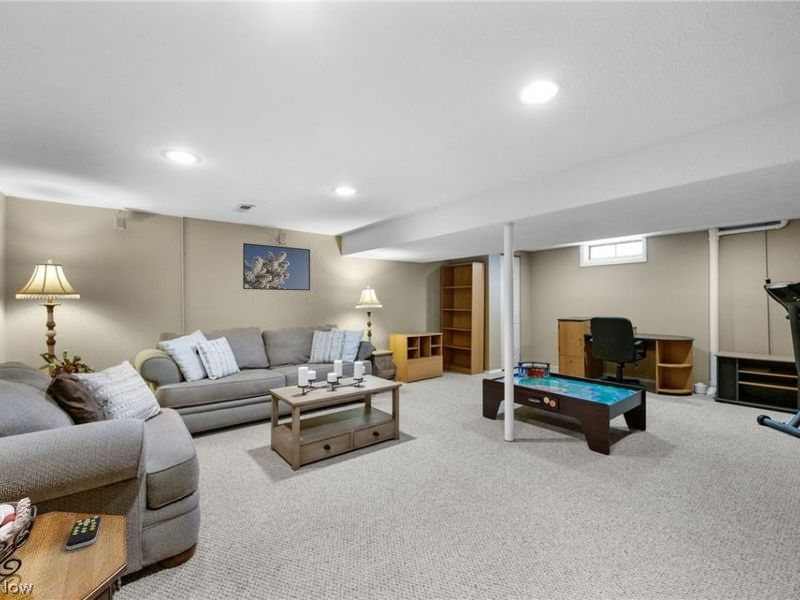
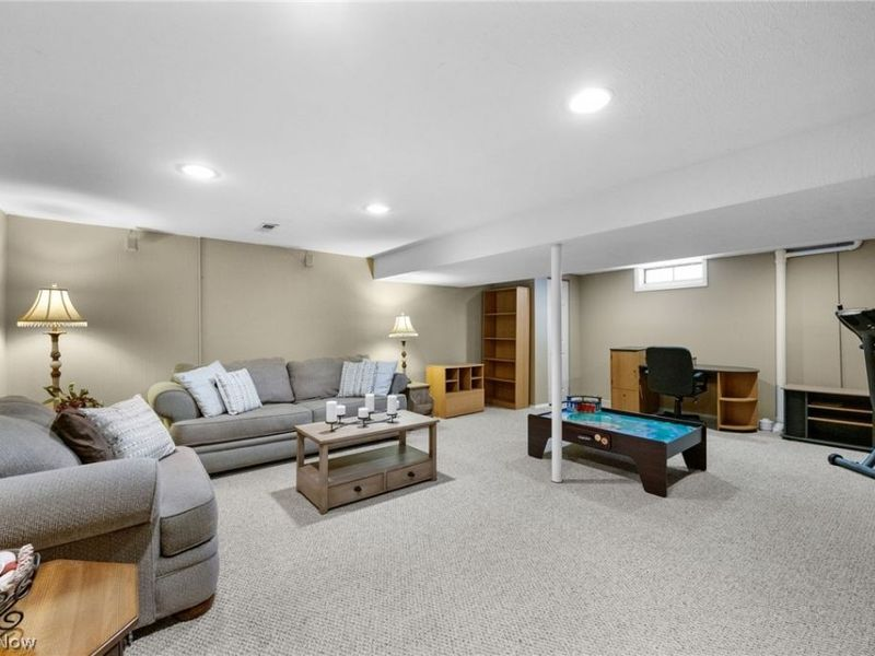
- remote control (84, 531)
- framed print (278, 268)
